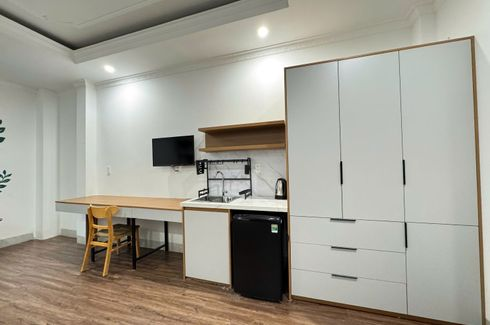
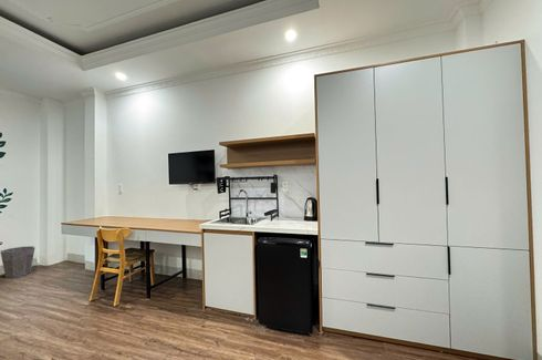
+ waste bin (18, 261)
